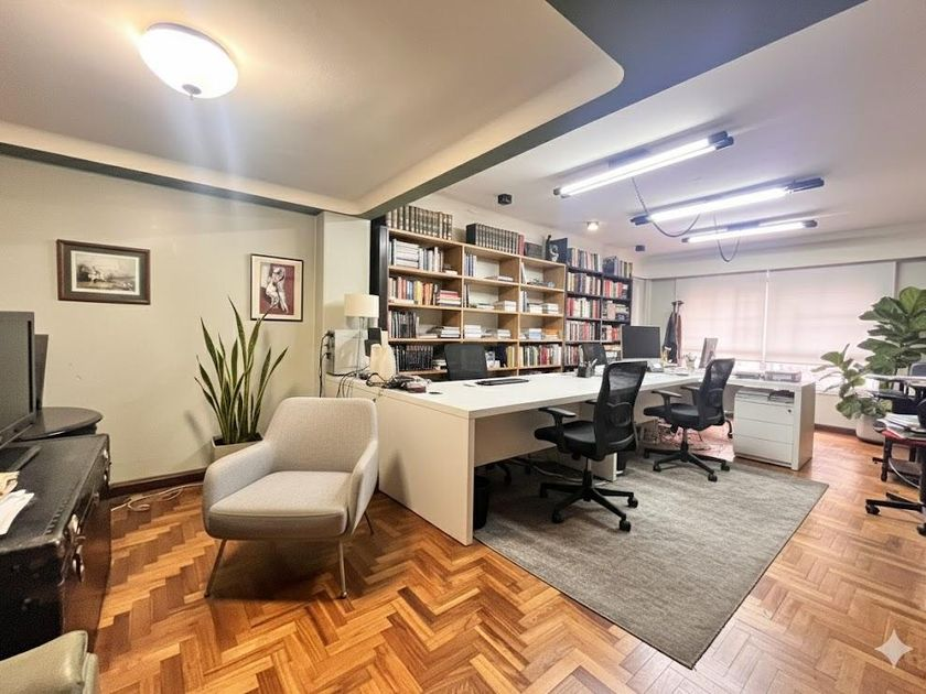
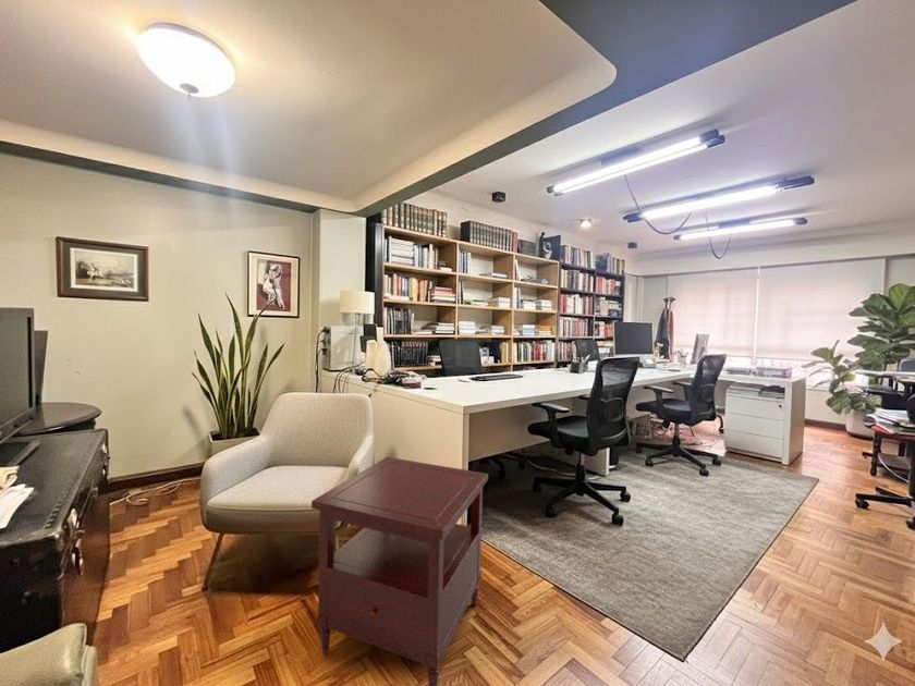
+ side table (406, 556)
